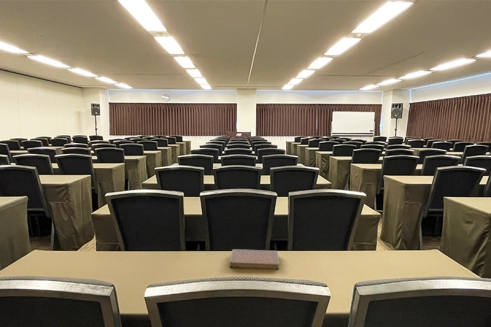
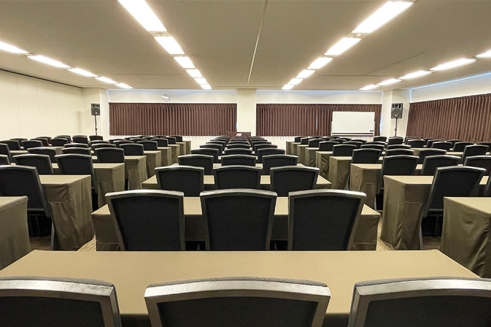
- notebook (254, 258)
